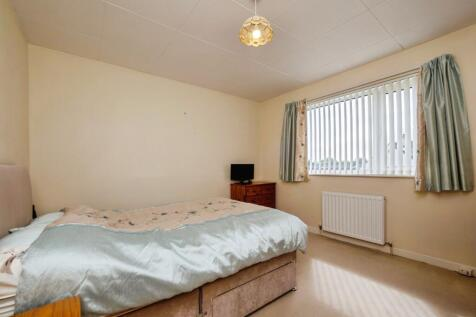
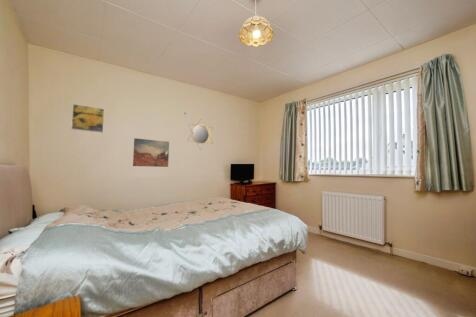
+ wall art (151, 153)
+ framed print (88, 118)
+ home mirror (200, 134)
